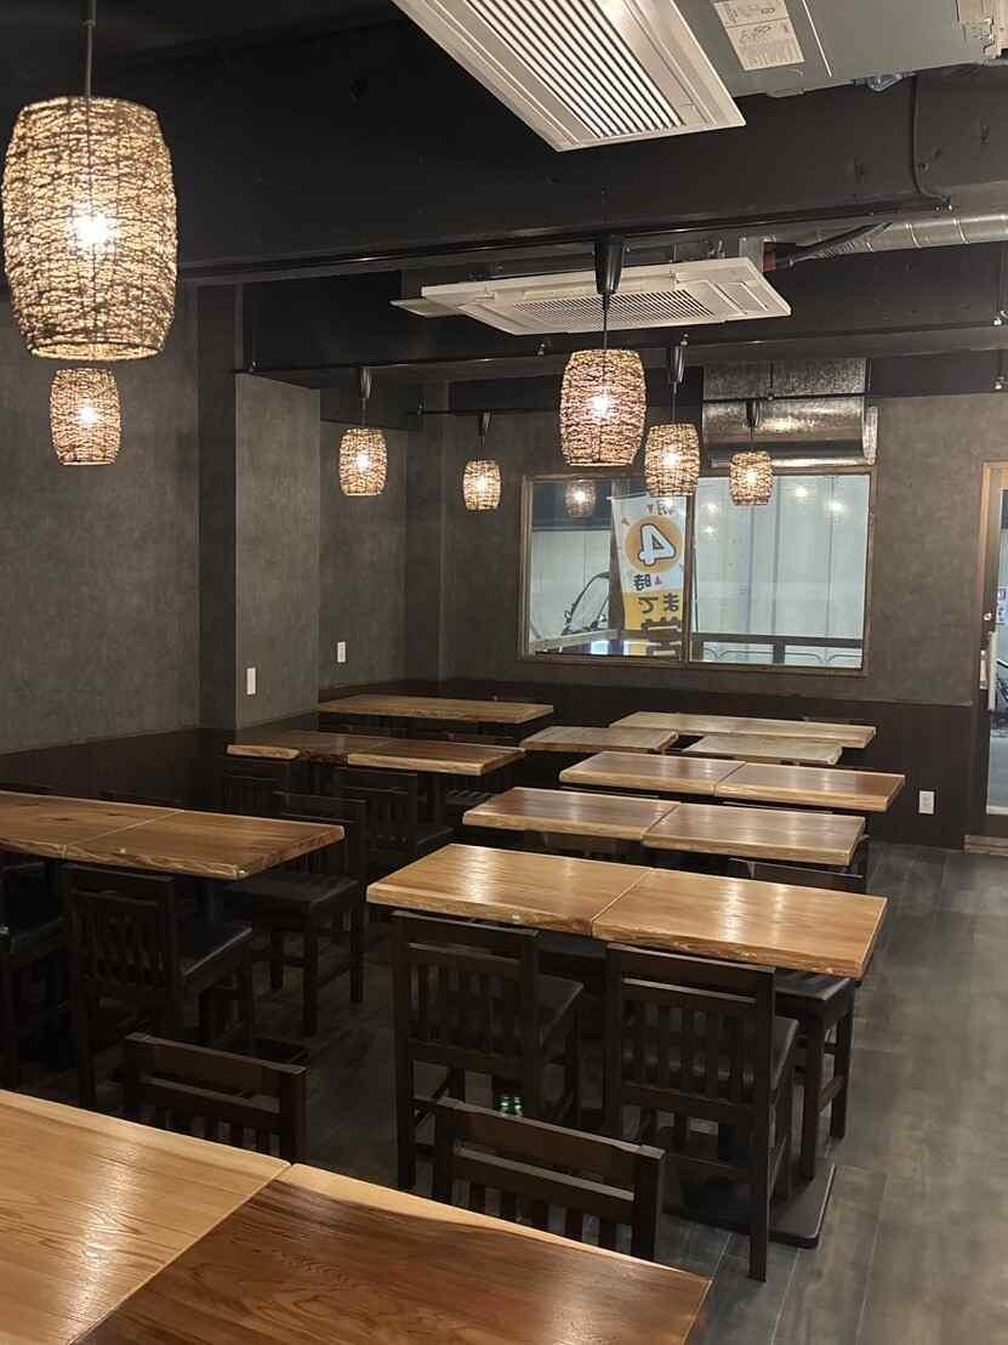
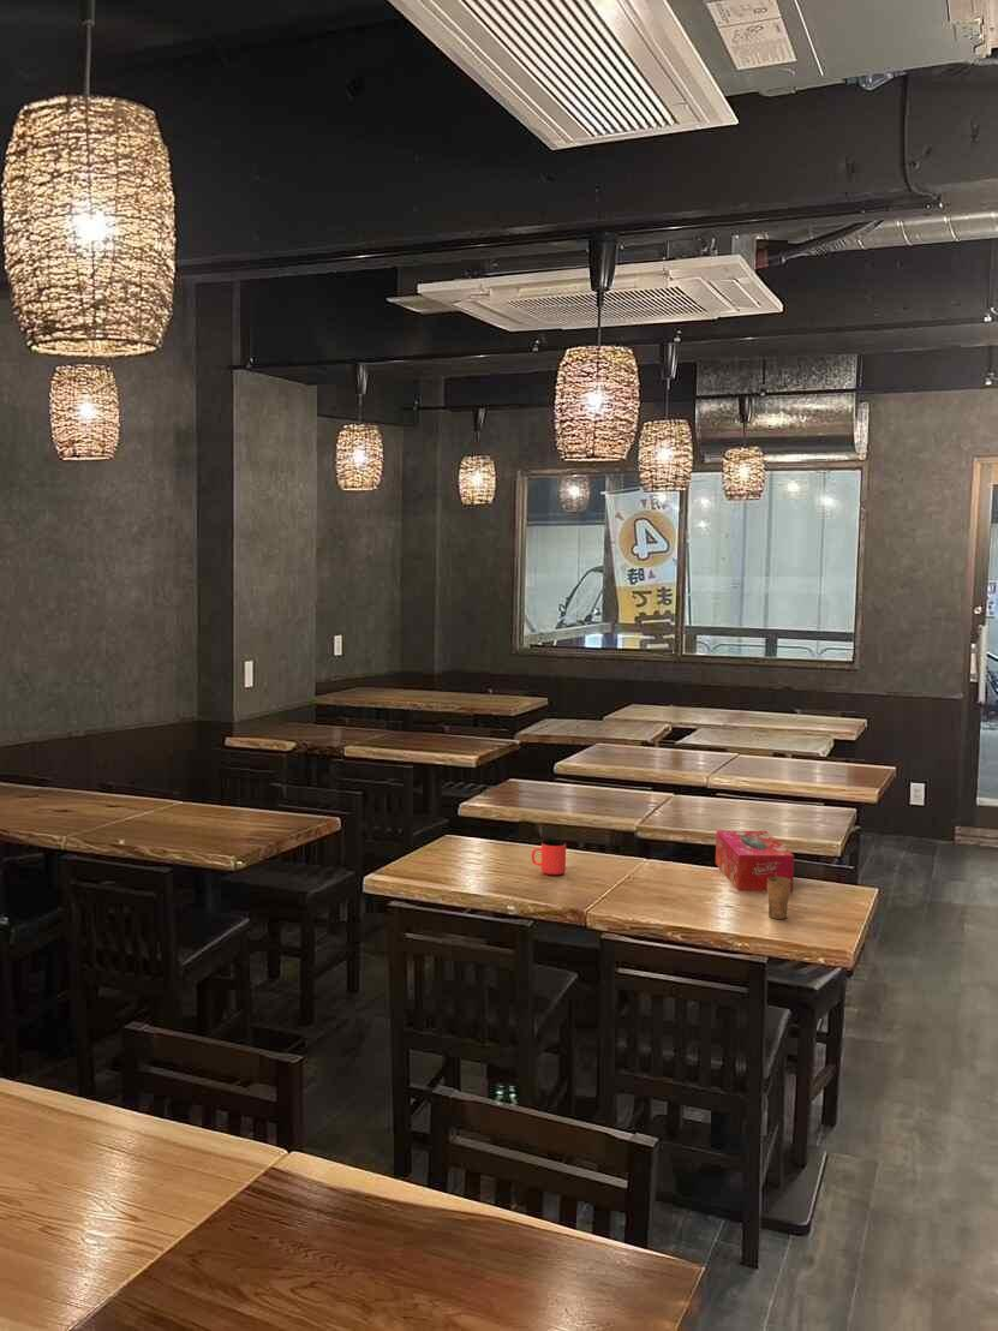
+ cup (778, 893)
+ cup (548, 857)
+ tissue box (753, 859)
